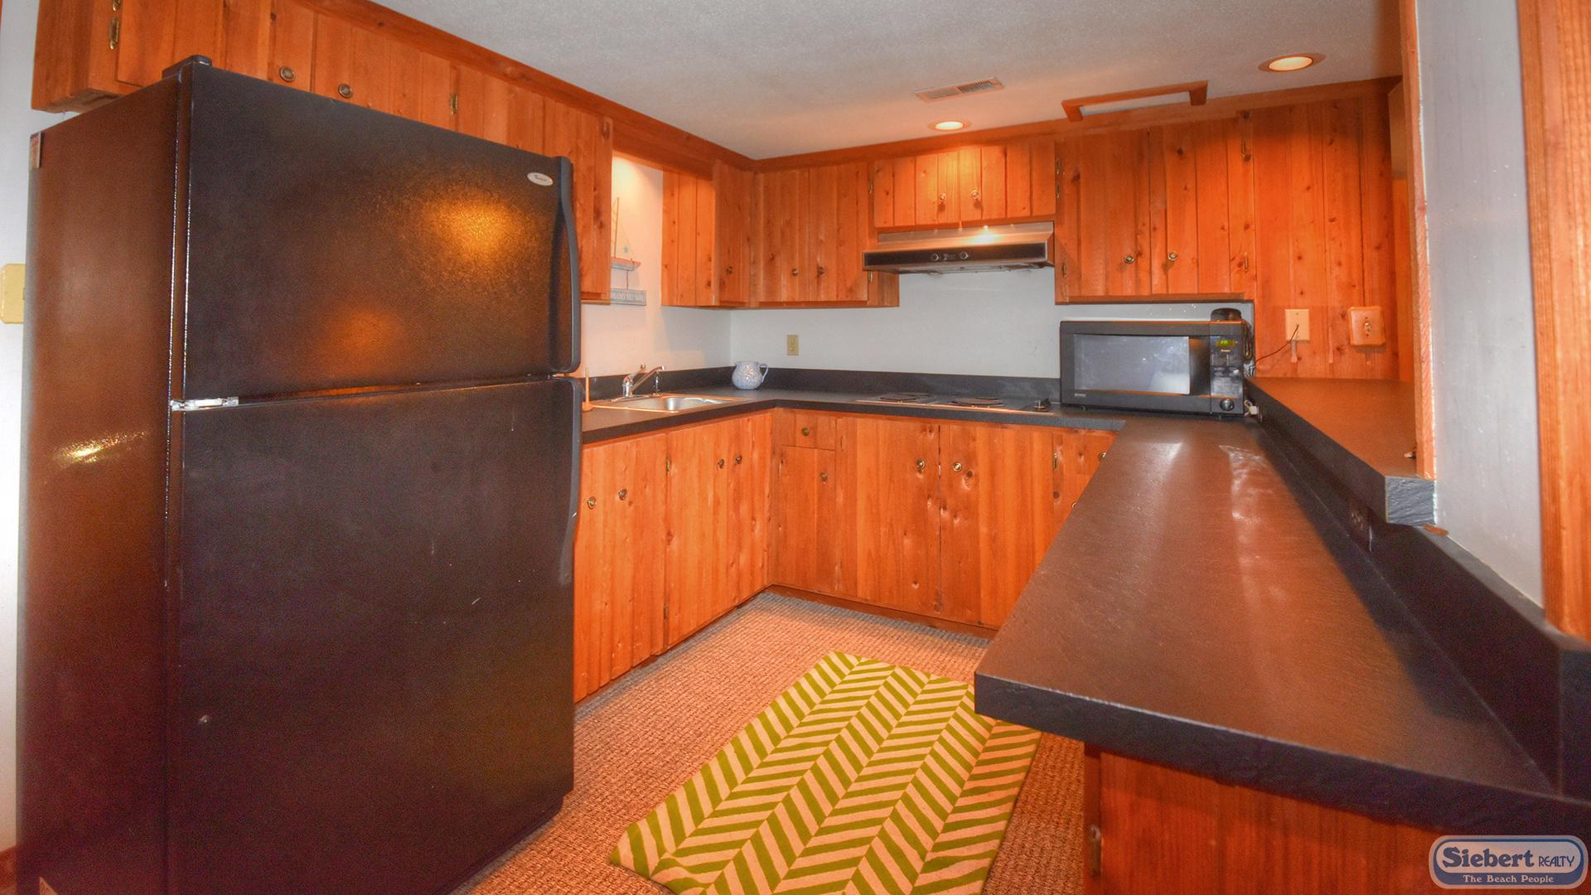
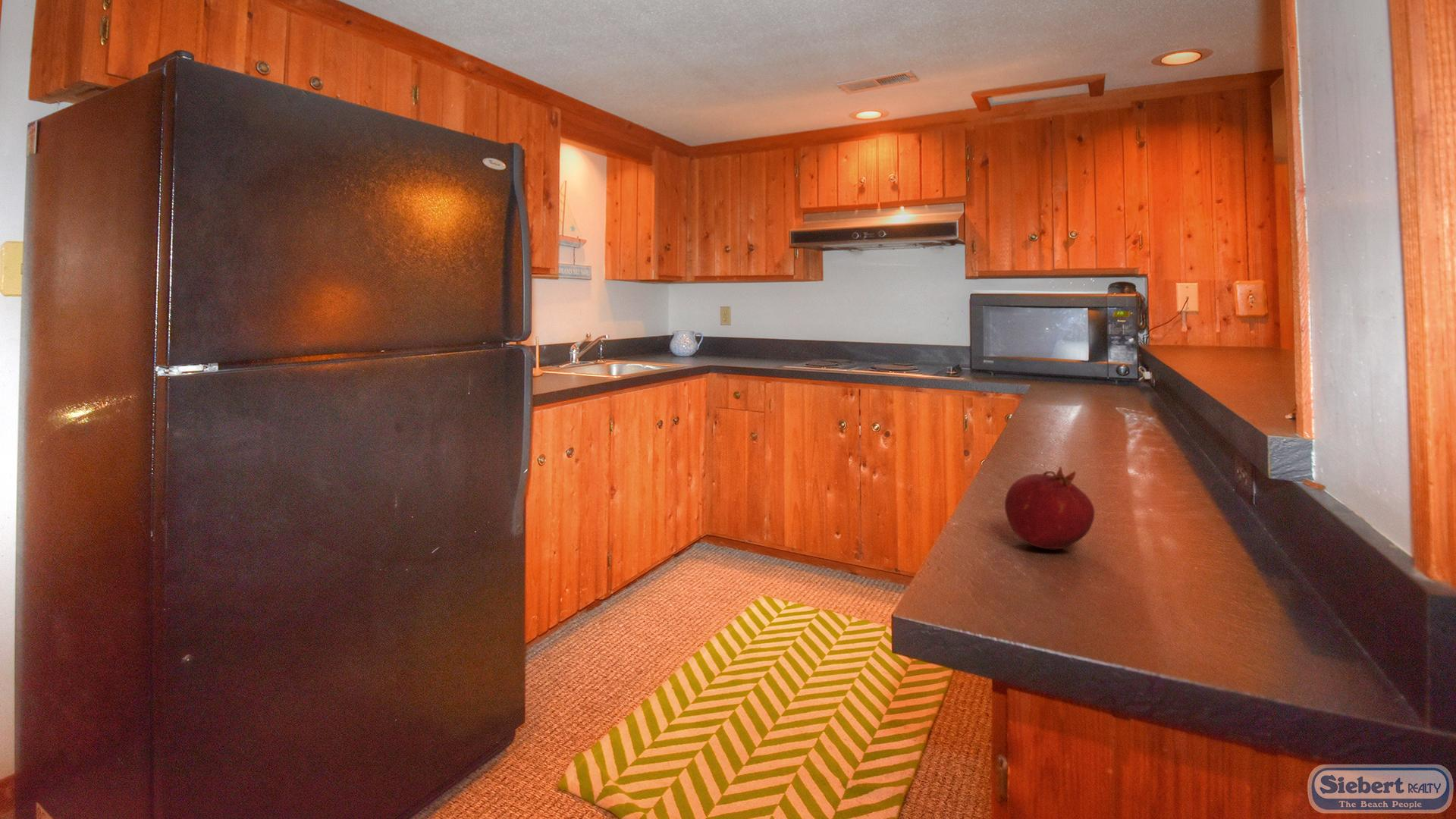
+ fruit (1047, 507)
